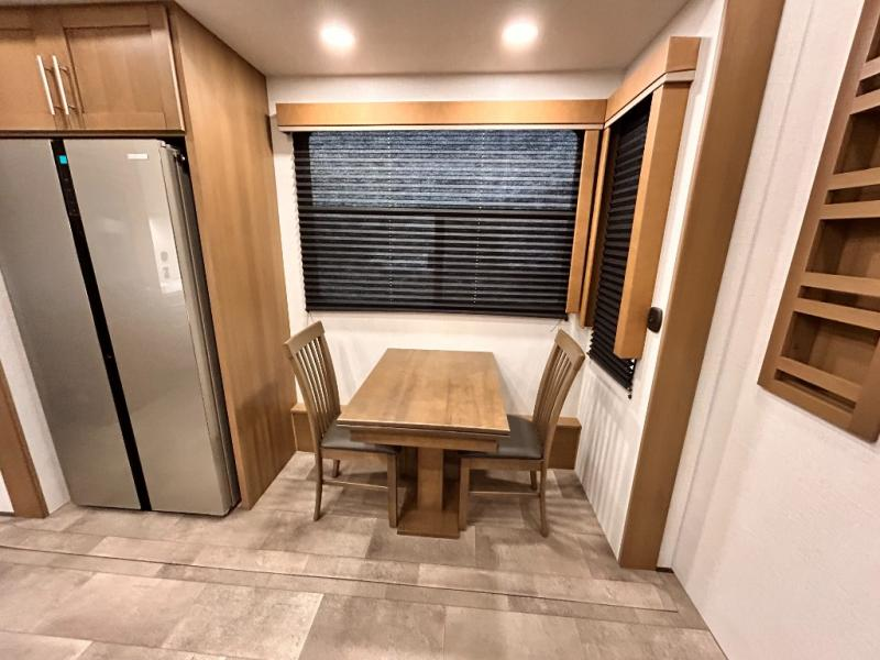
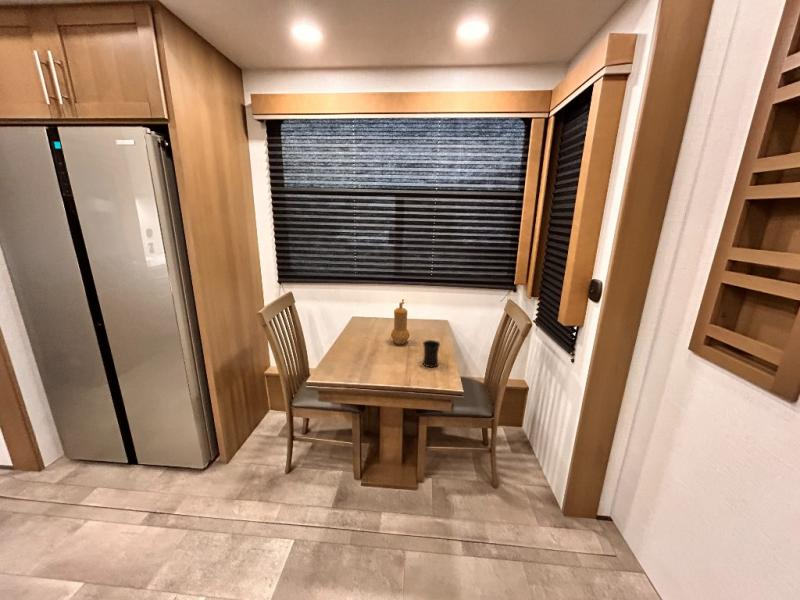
+ mug (431, 353)
+ pepper mill (400, 321)
